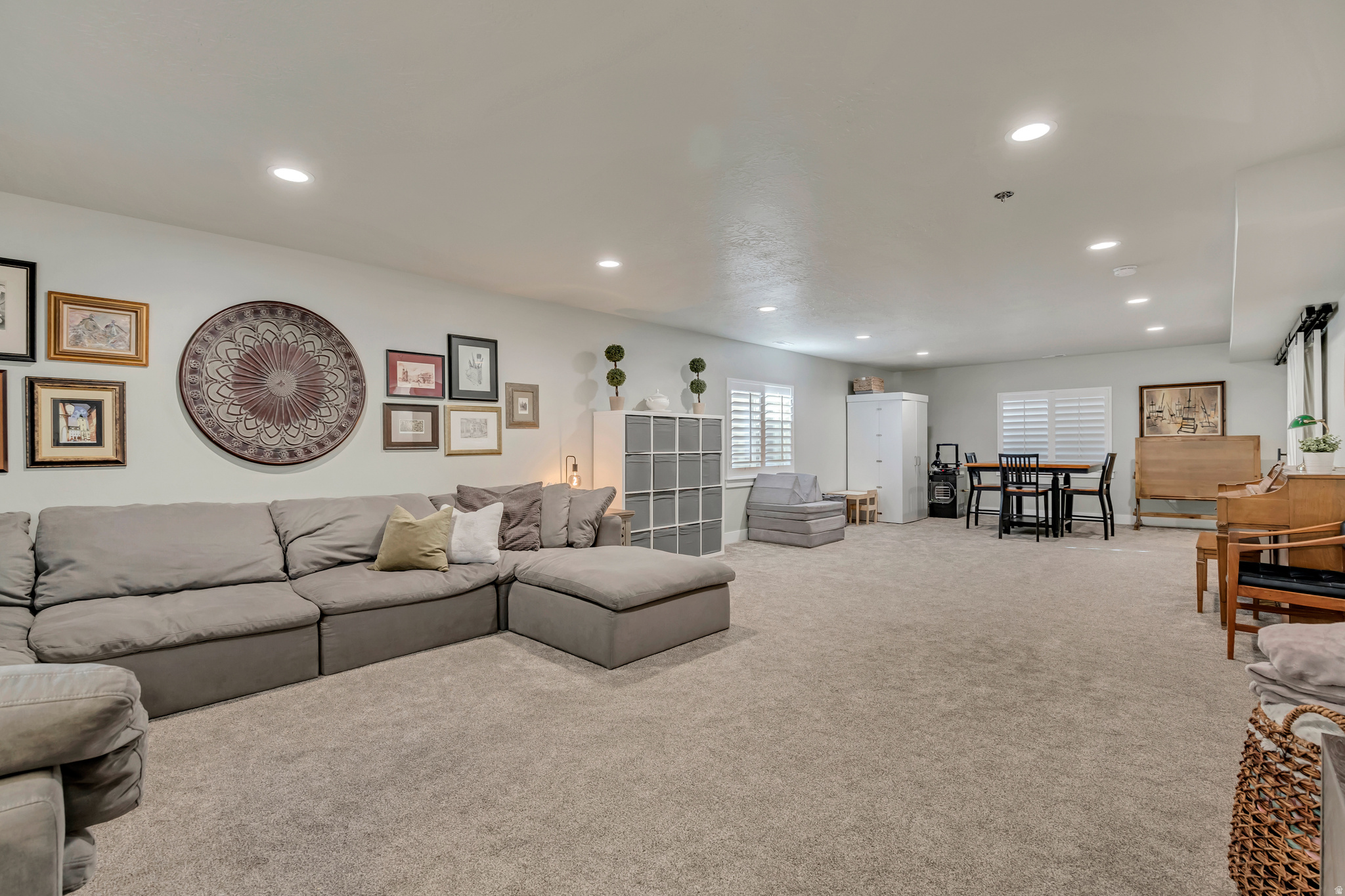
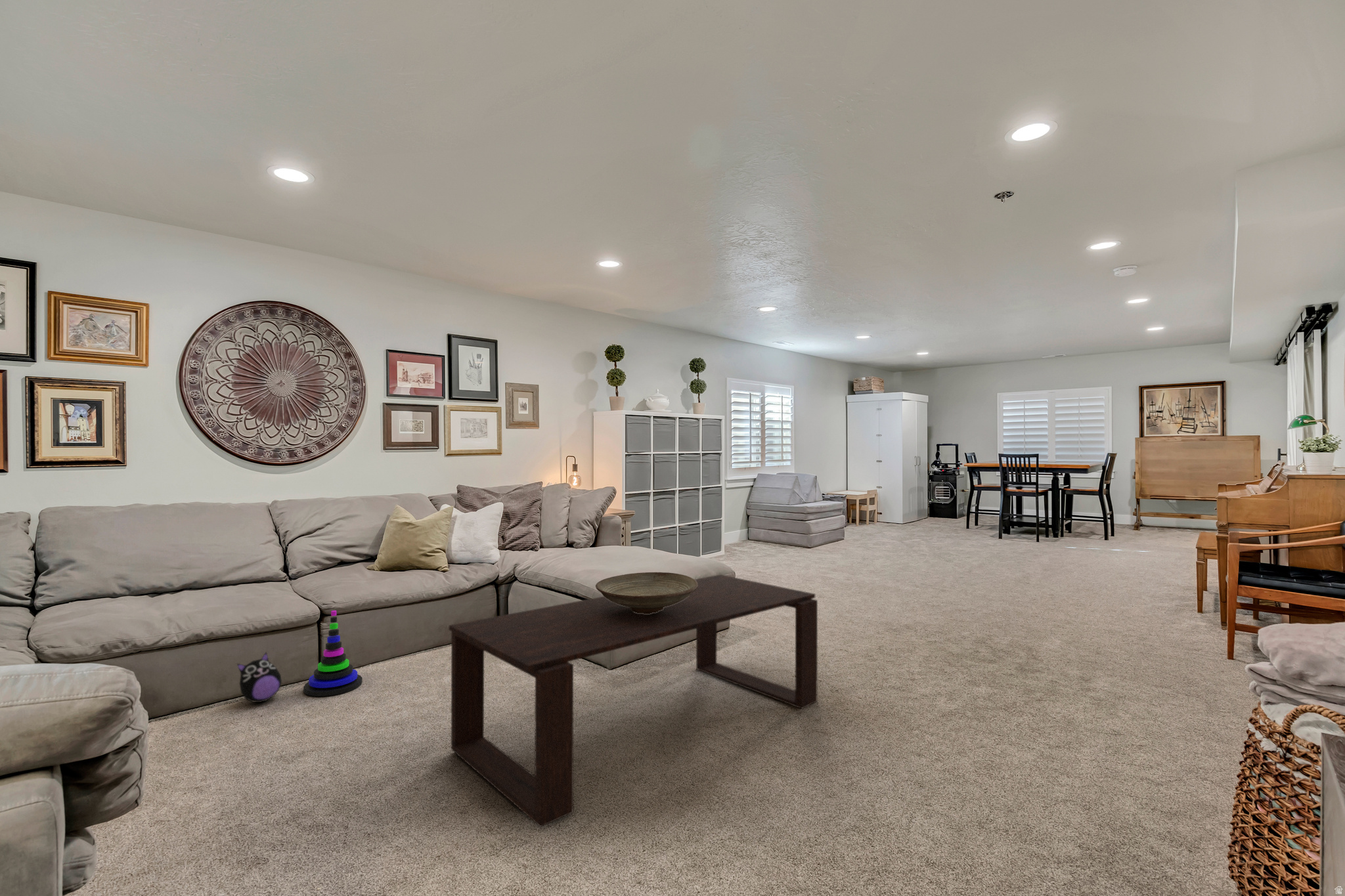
+ stacking toy (334, 649)
+ decorative bowl (646, 595)
+ plush toy (261, 677)
+ coffee table (644, 642)
